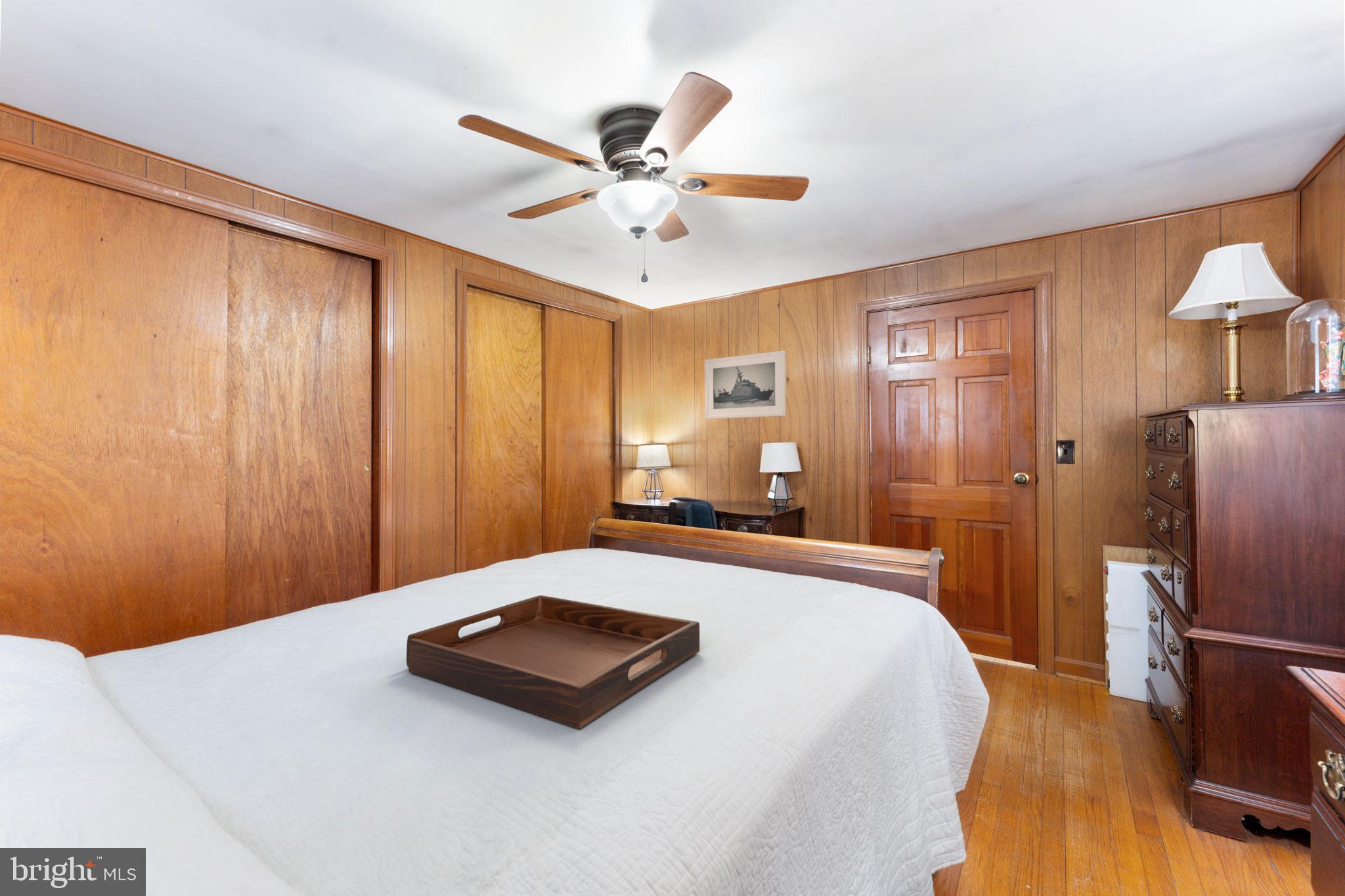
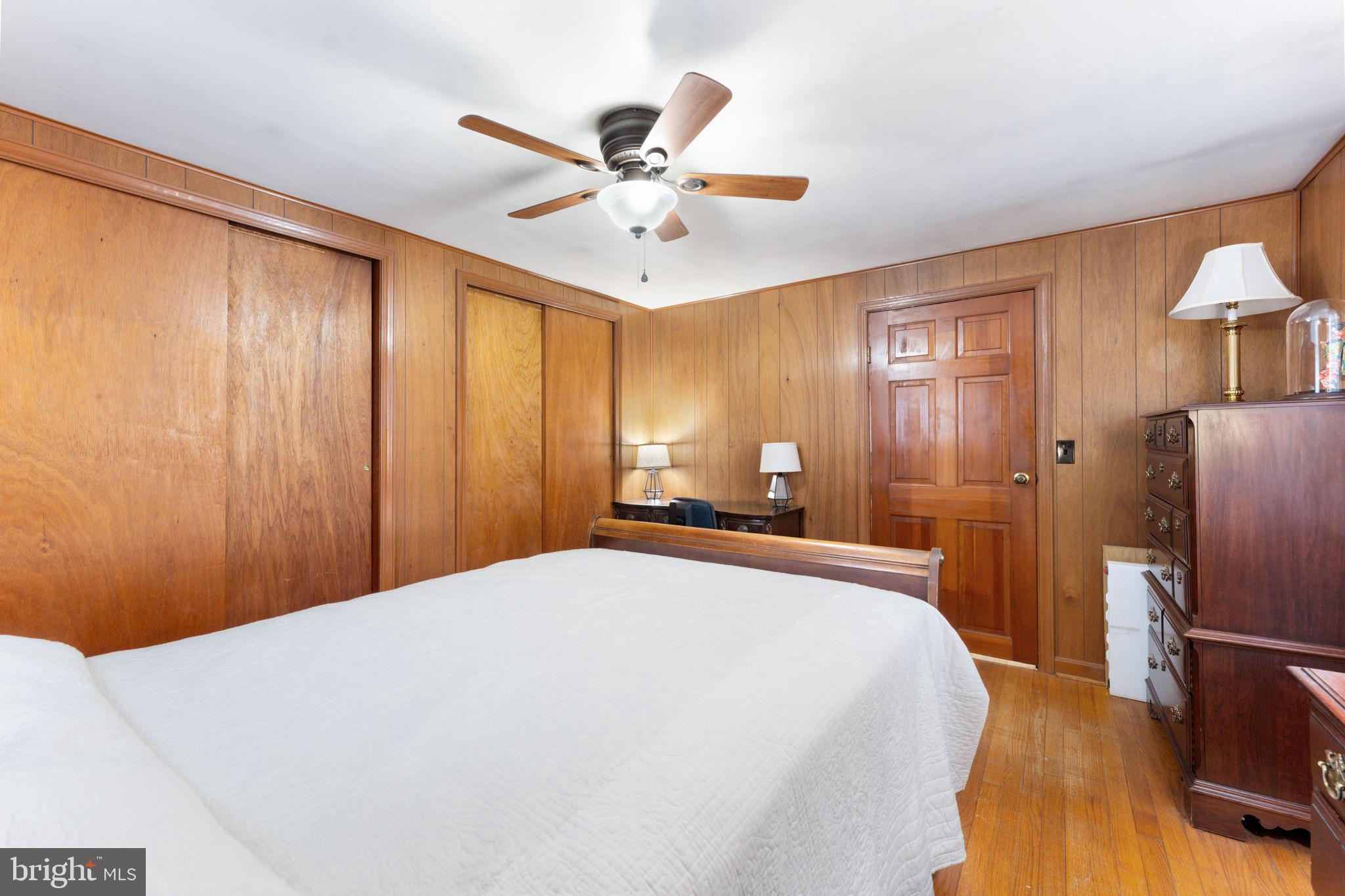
- serving tray (555, 645)
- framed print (743, 386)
